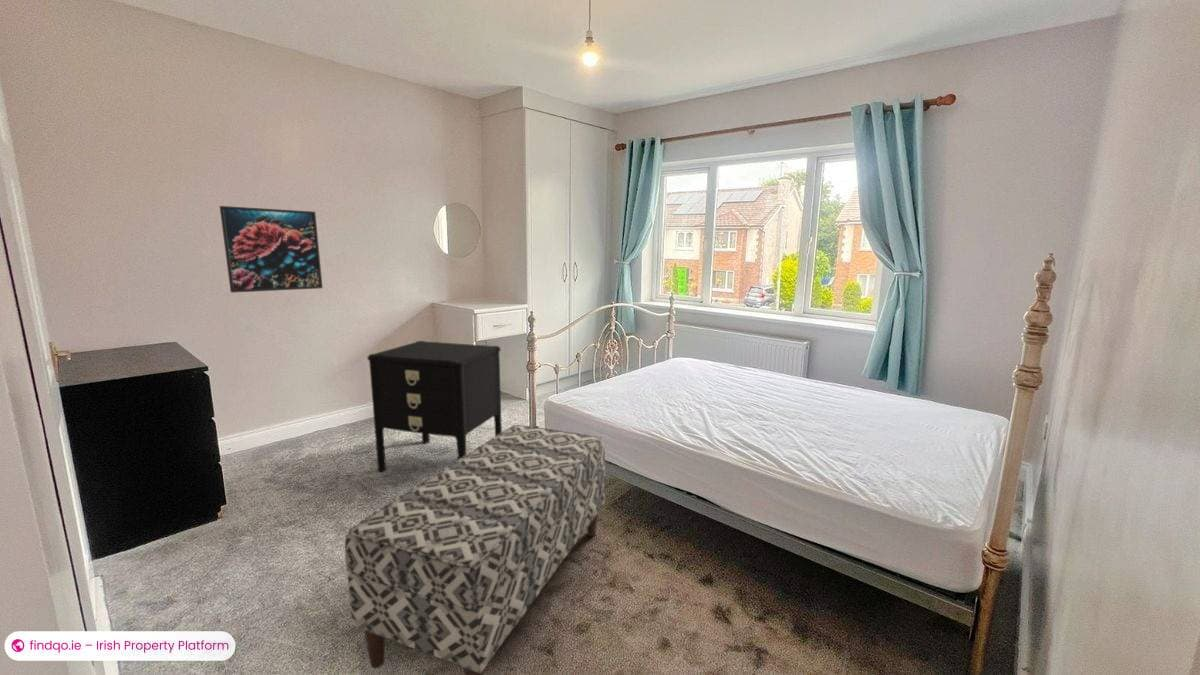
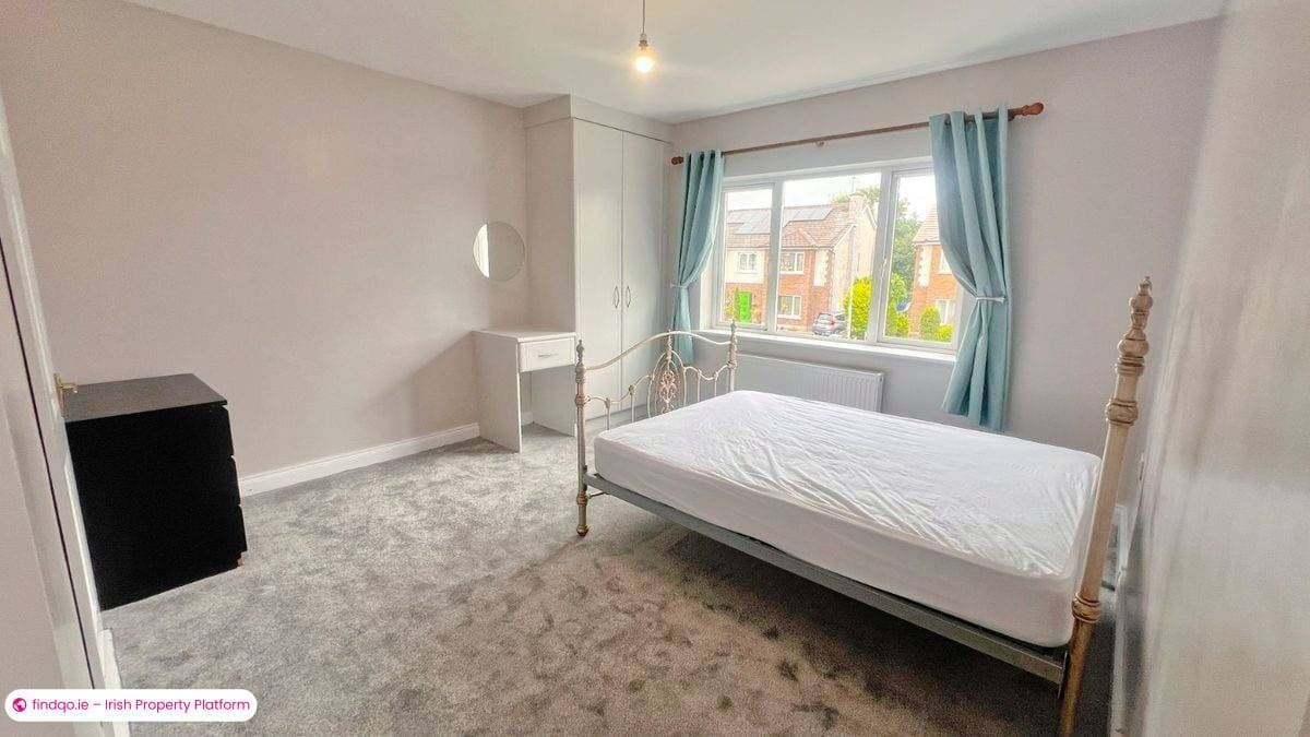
- nightstand (439, 406)
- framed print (274, 250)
- bench (502, 531)
